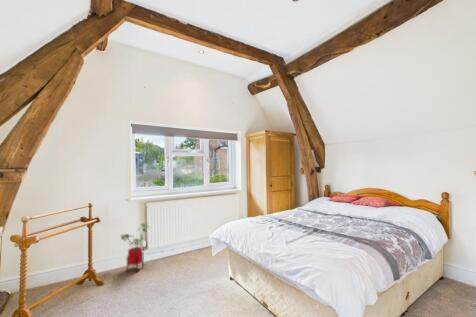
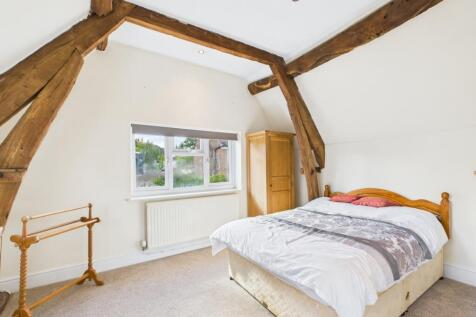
- house plant (137, 246)
